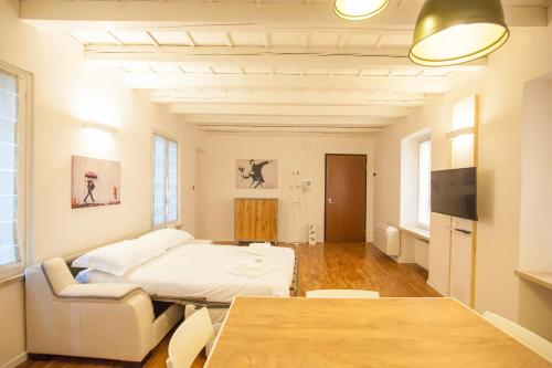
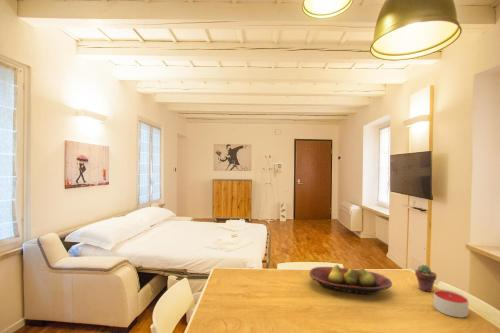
+ fruit bowl (348, 277)
+ candle (450, 302)
+ potted succulent (425, 277)
